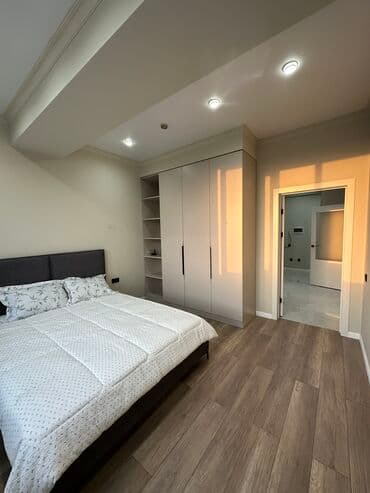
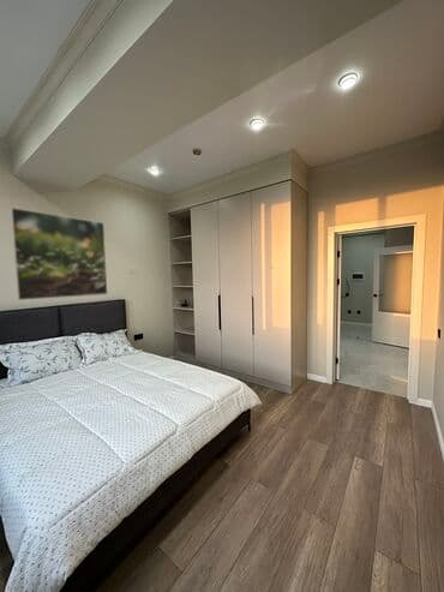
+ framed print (65, 257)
